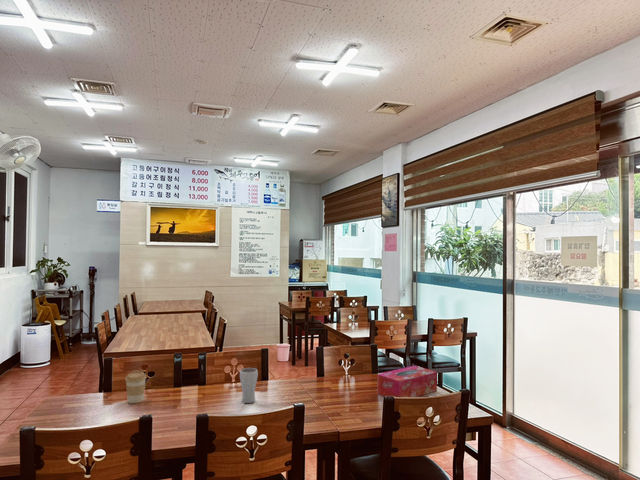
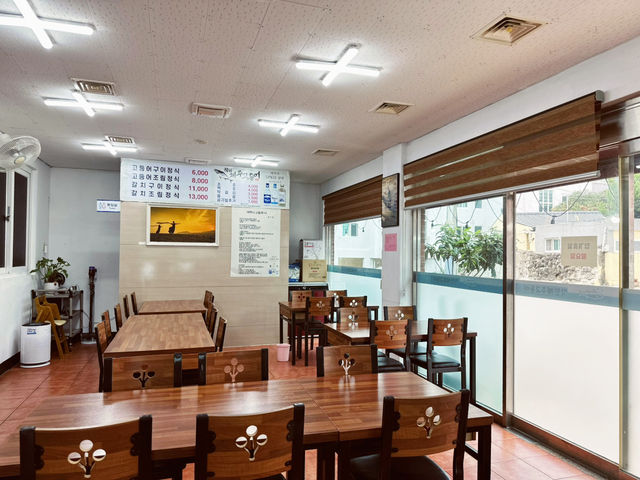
- coffee cup (135, 387)
- tissue box (407, 382)
- drinking glass (248, 385)
